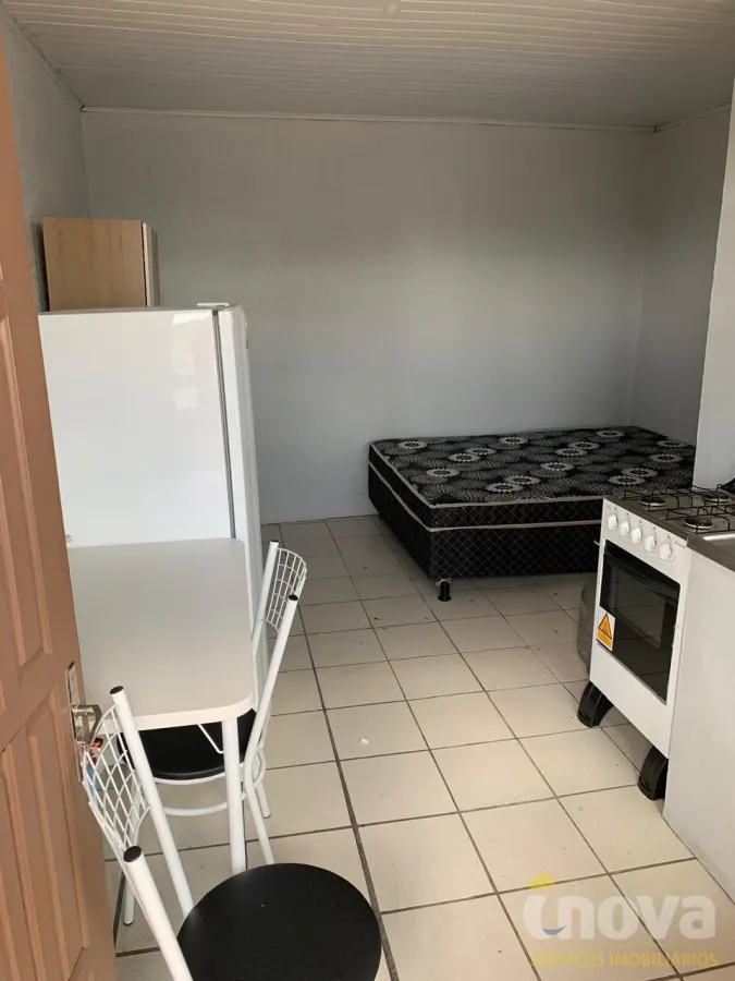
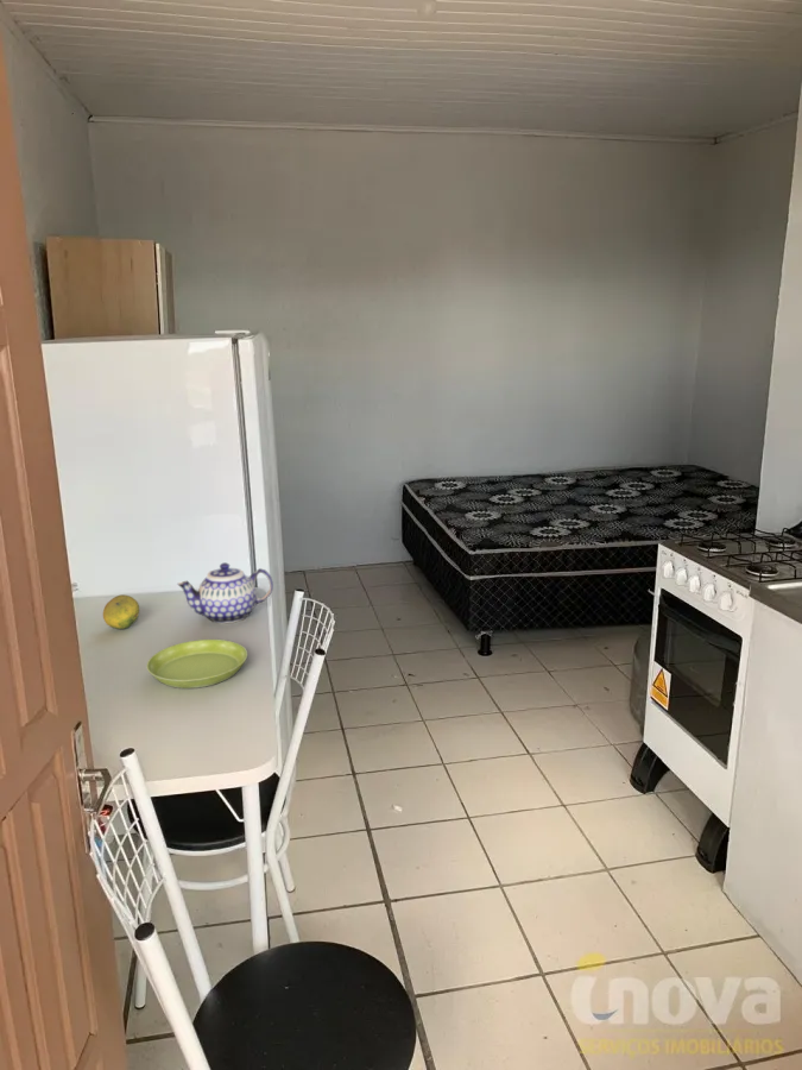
+ fruit (120, 611)
+ teapot (226, 590)
+ saucer (197, 665)
